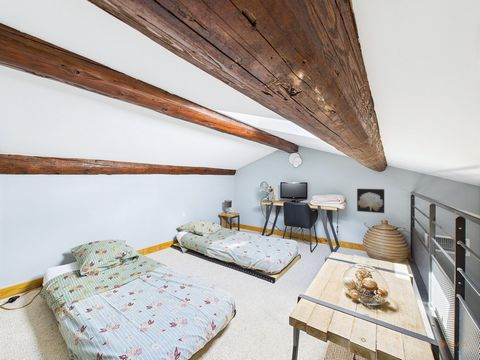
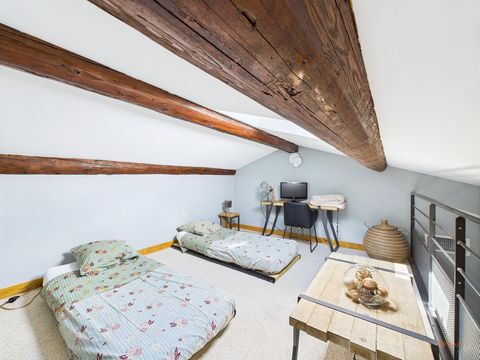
- wall art (370, 200)
